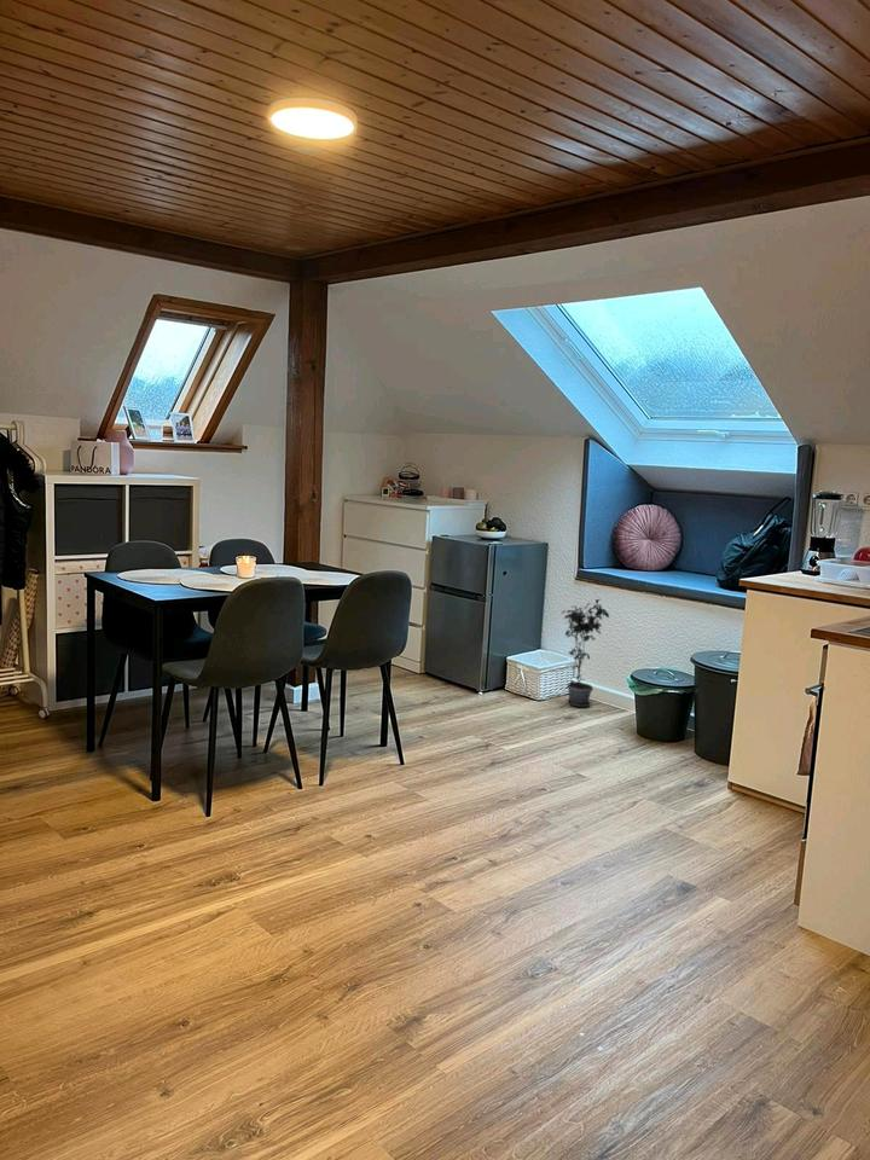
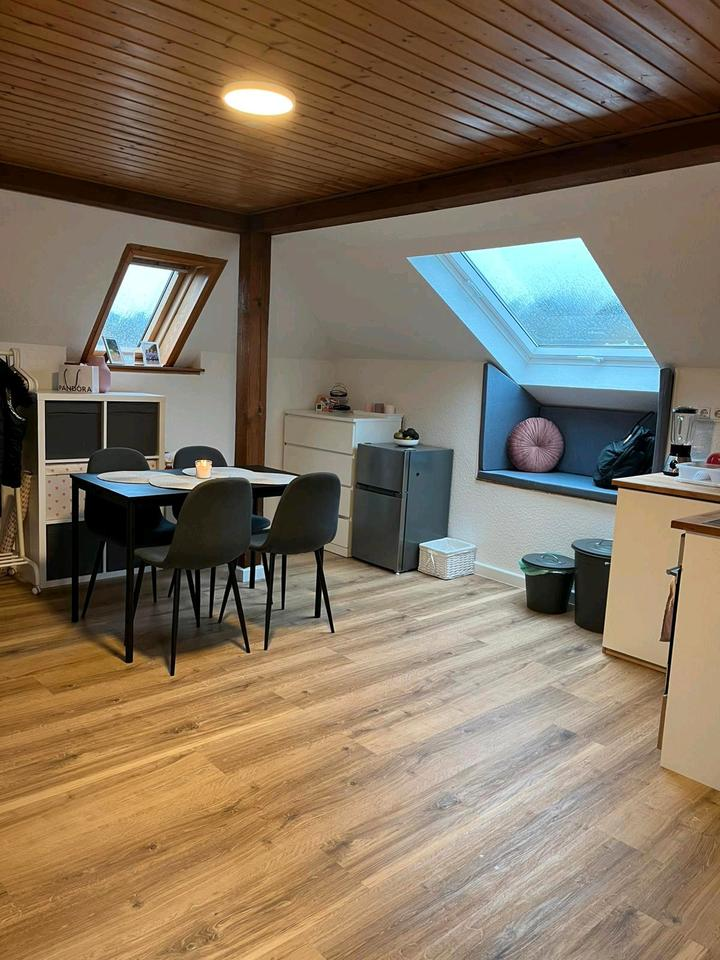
- potted plant (582, 652)
